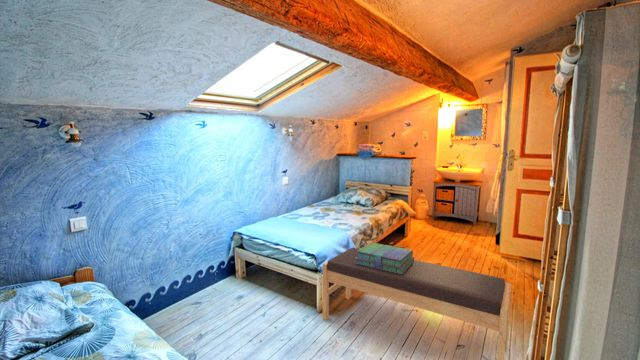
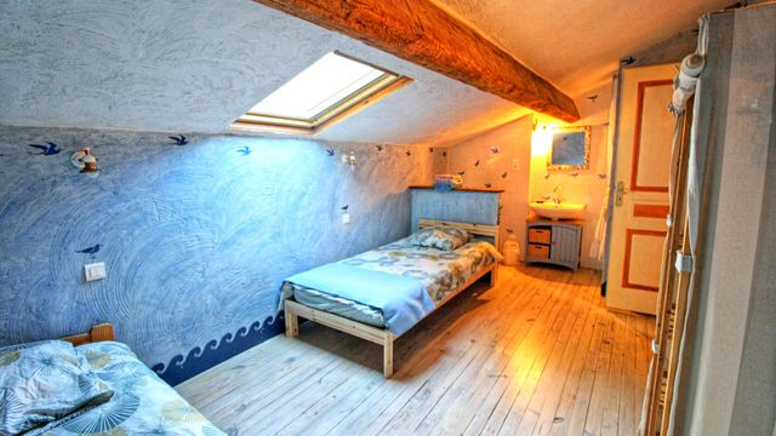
- bench (408, 300)
- stack of books (384, 256)
